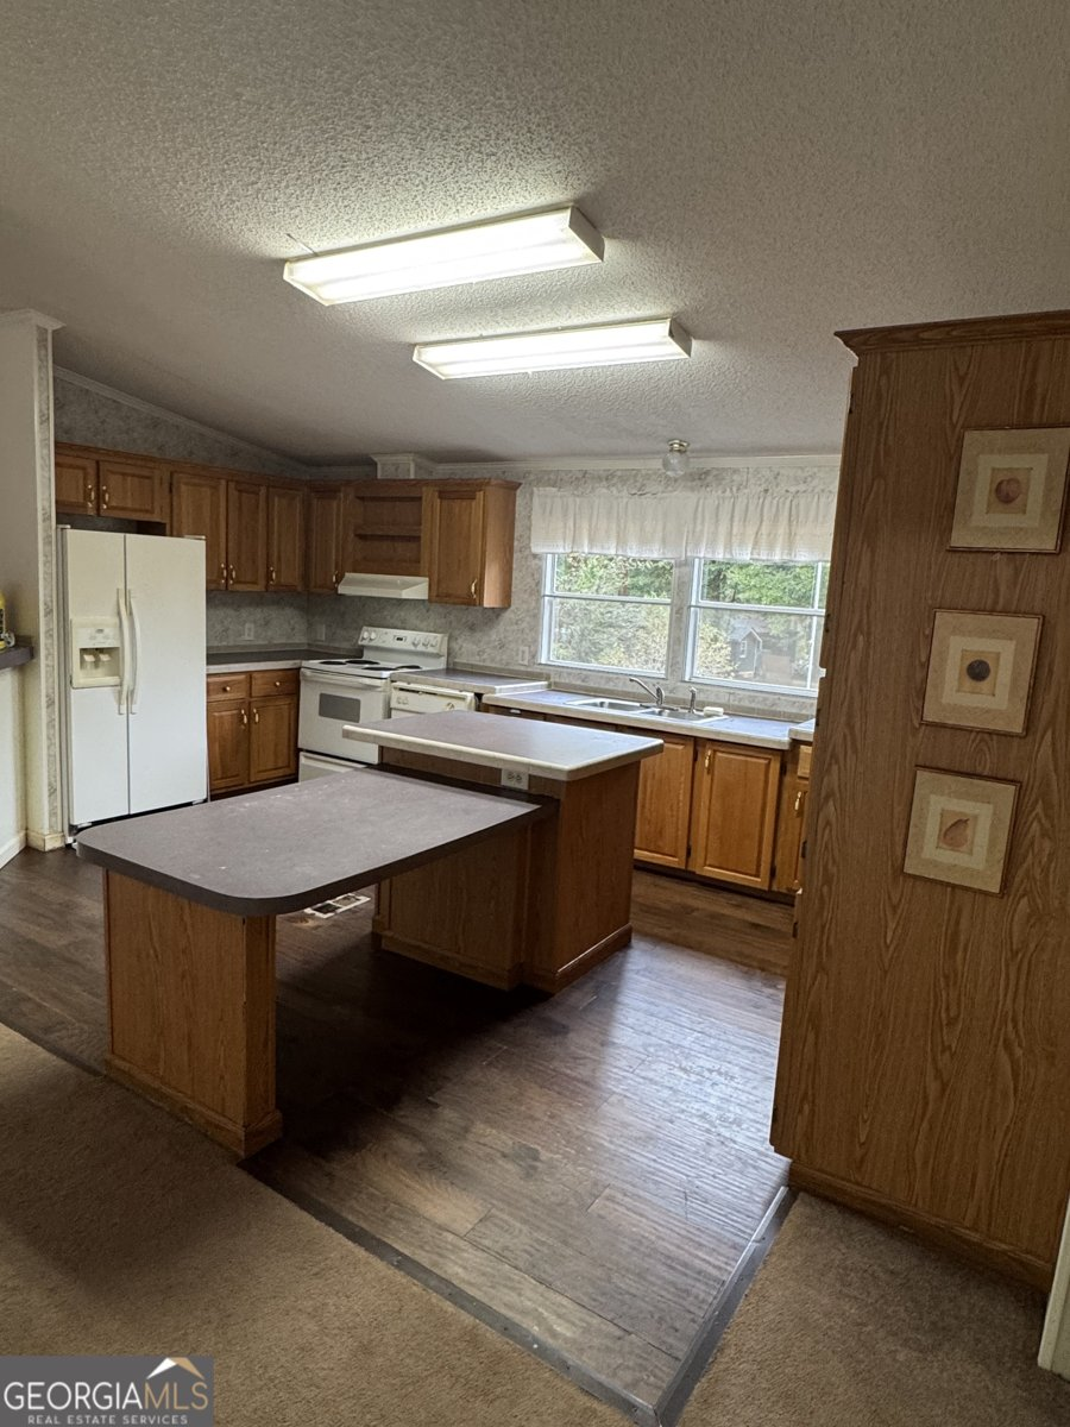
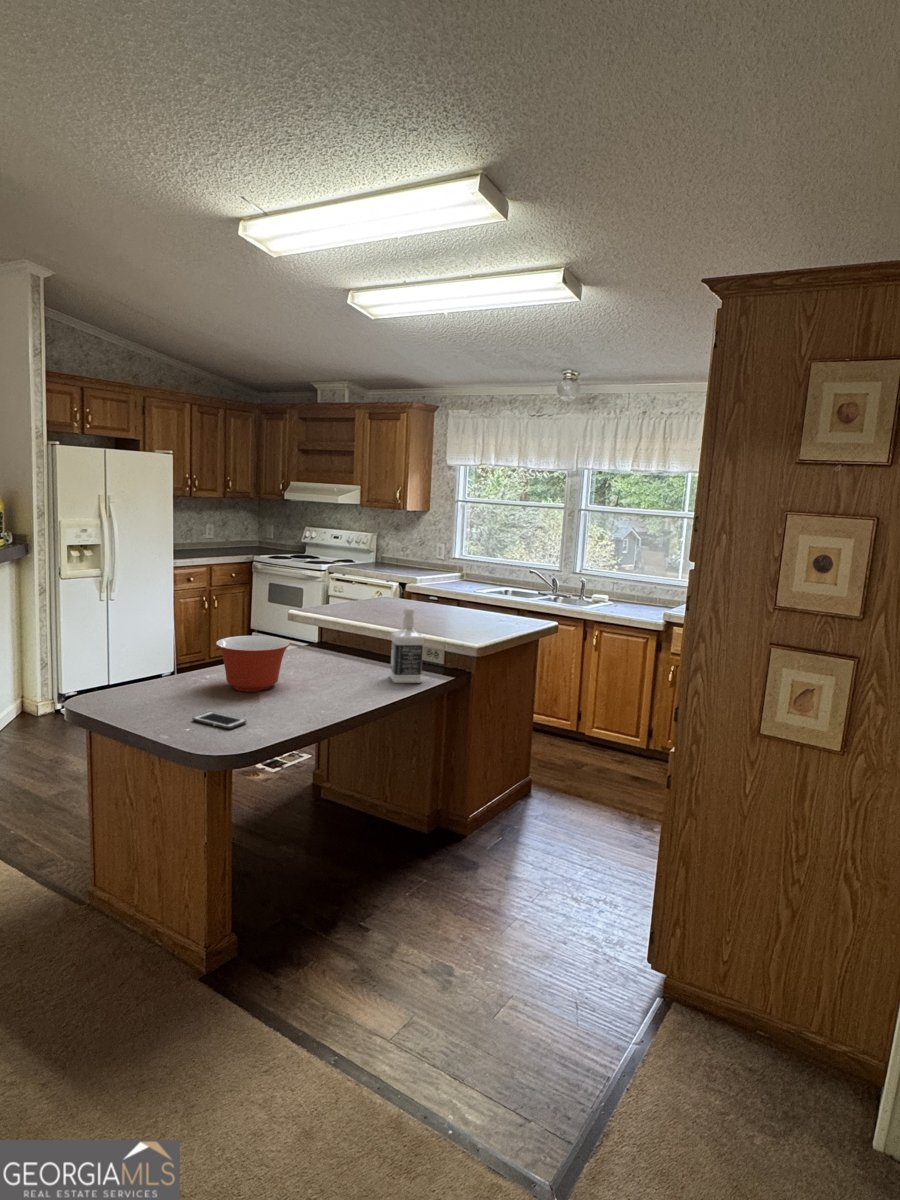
+ bottle (407, 643)
+ mixing bowl (252, 664)
+ cell phone (219, 720)
